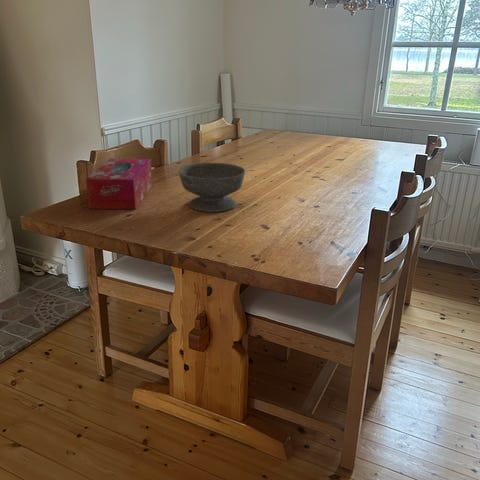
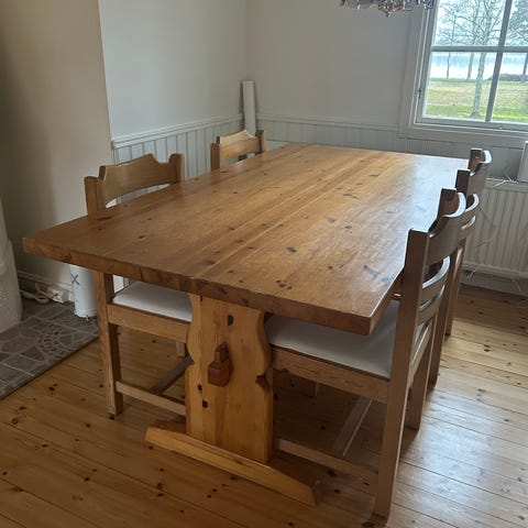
- tissue box (122, 182)
- bowl (212, 187)
